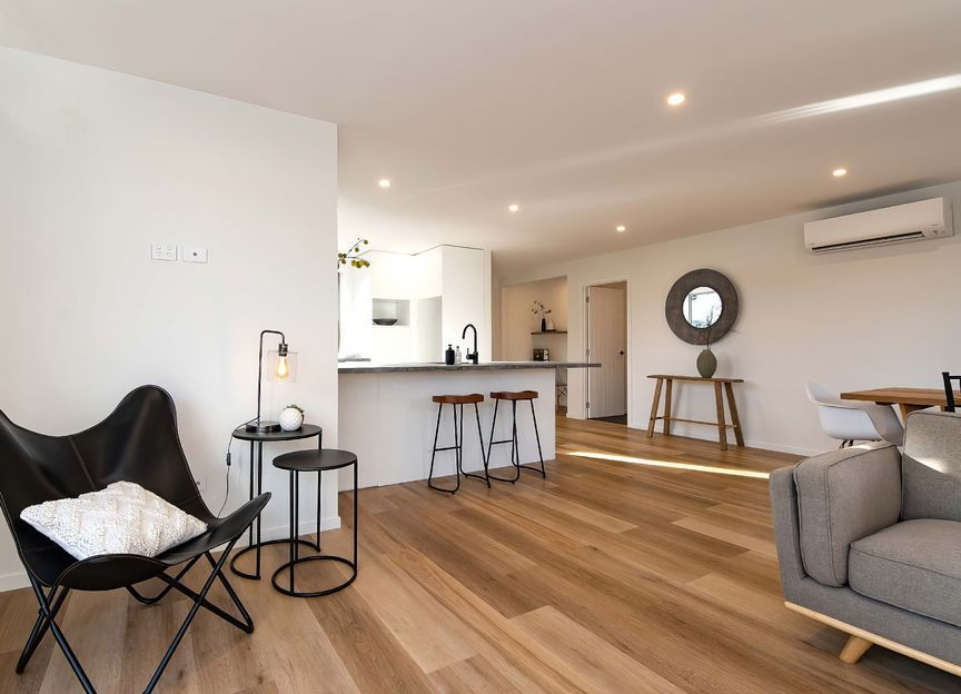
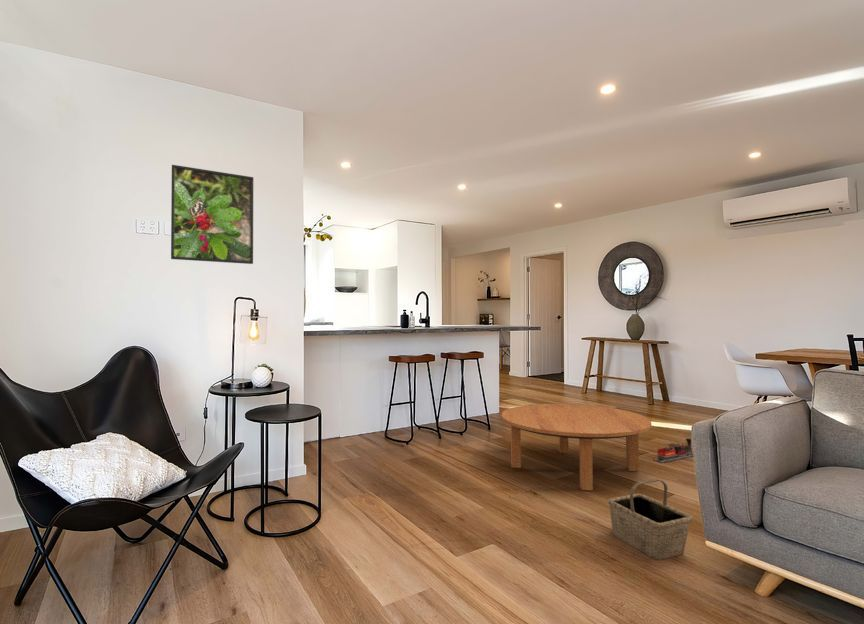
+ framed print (214, 216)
+ toy train (678, 449)
+ coffee table (573, 437)
+ basket (648, 511)
